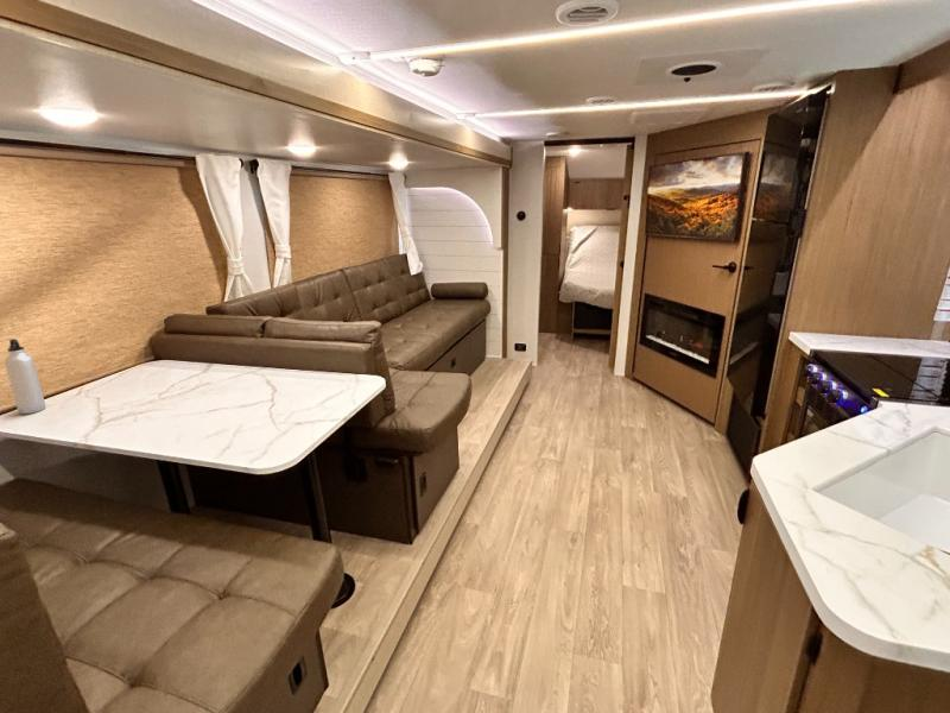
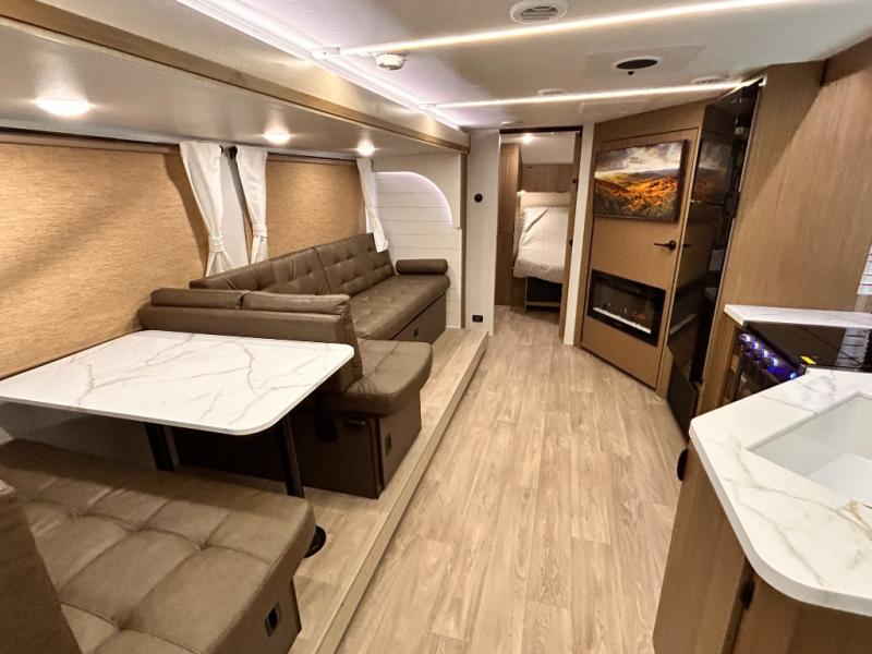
- water bottle (23, 376)
